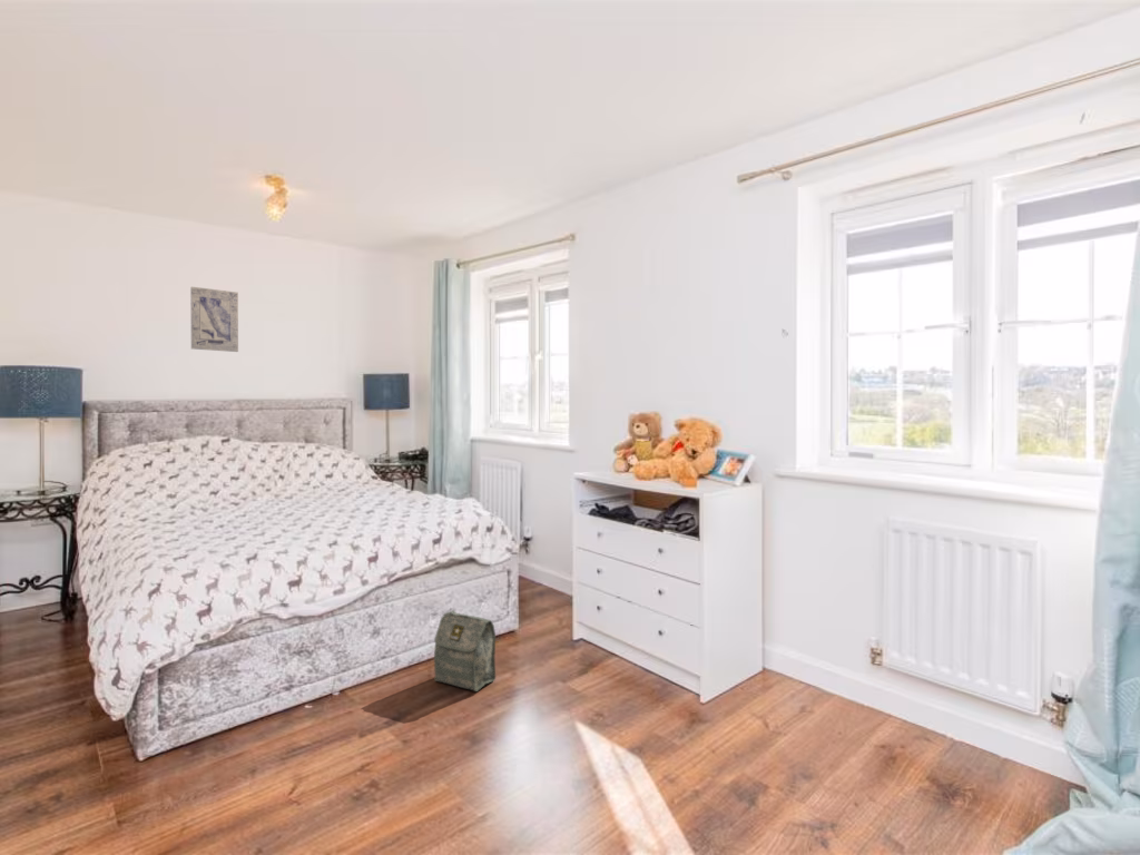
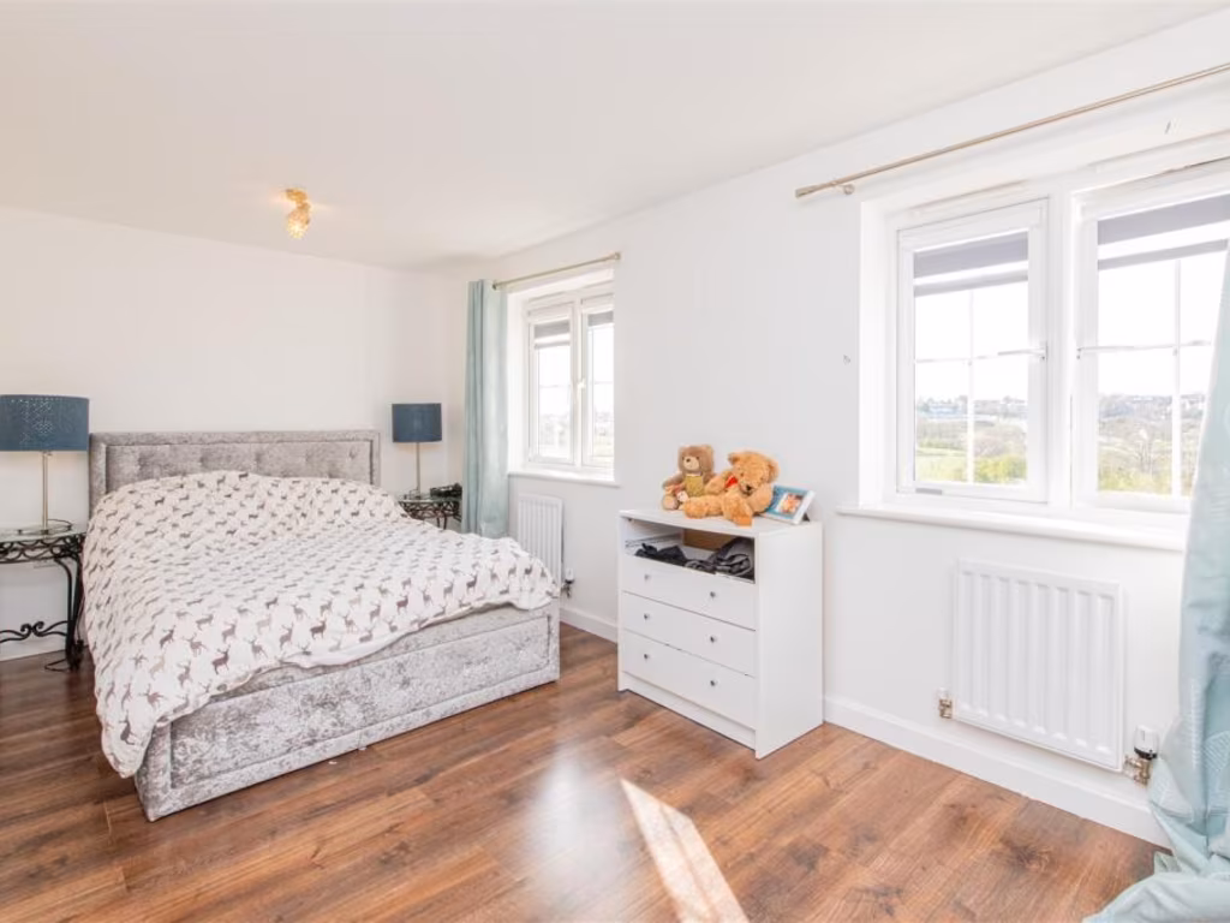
- bag (464, 648)
- wall art (215, 320)
